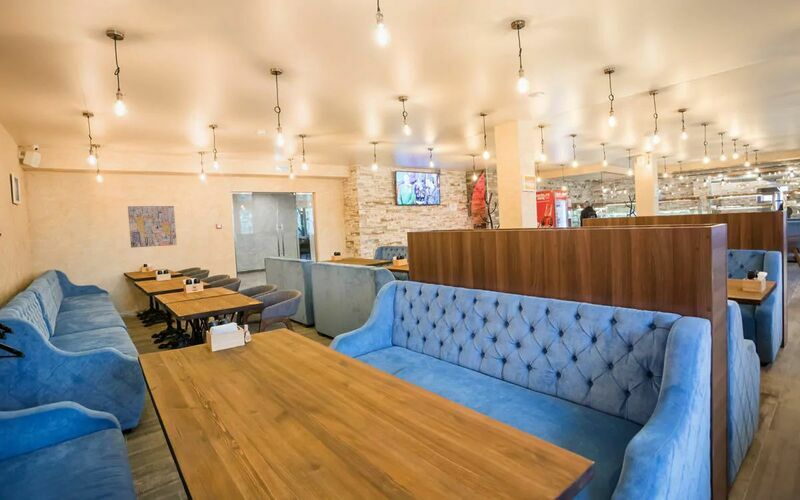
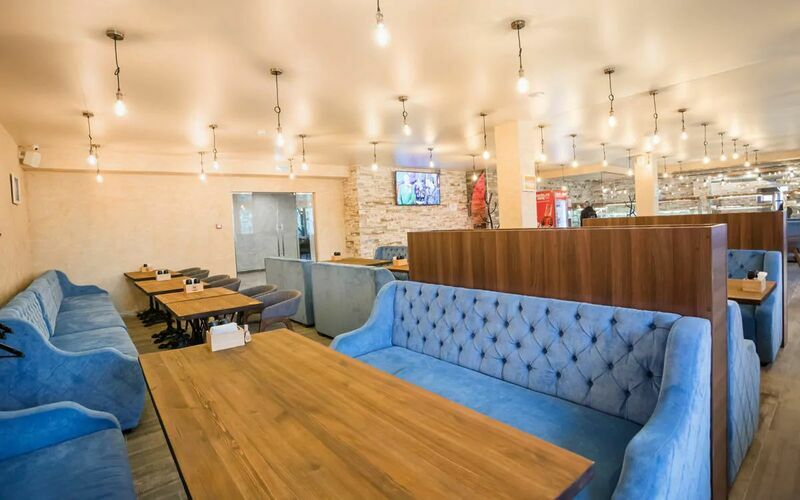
- wall art (152, 226)
